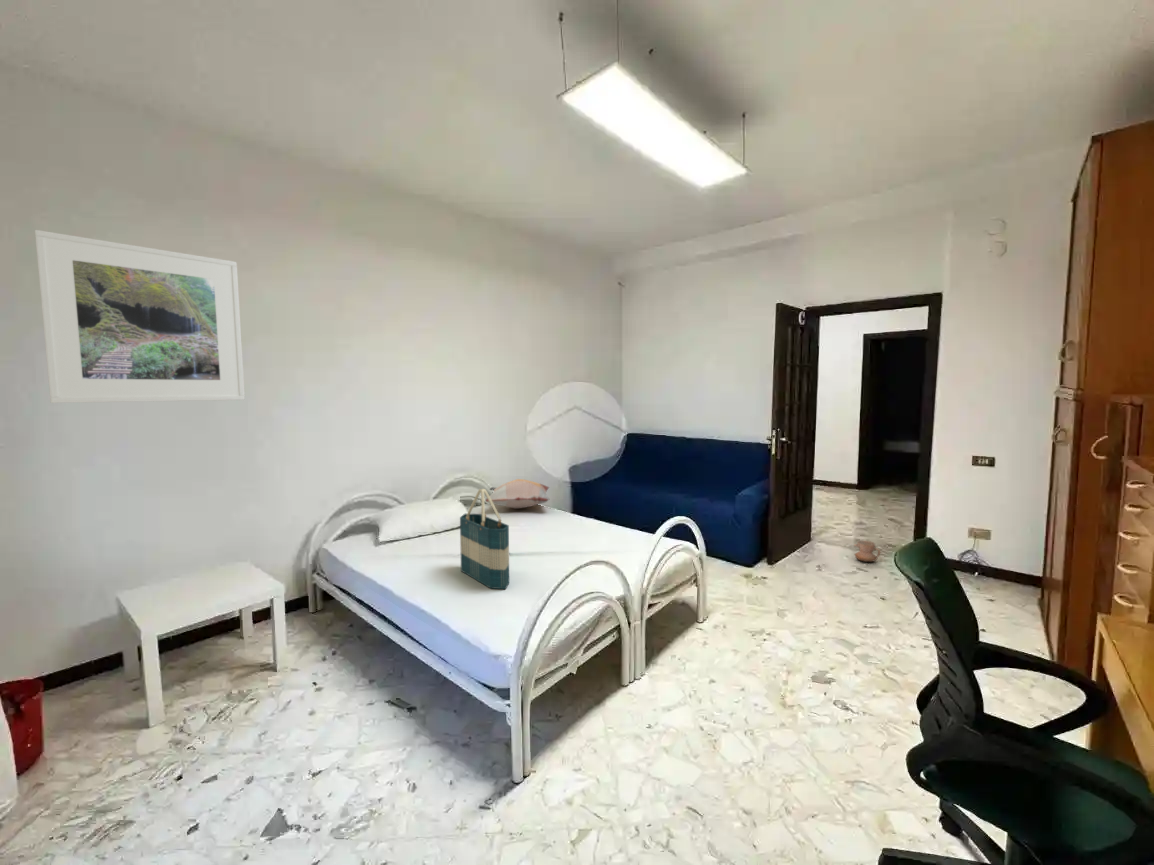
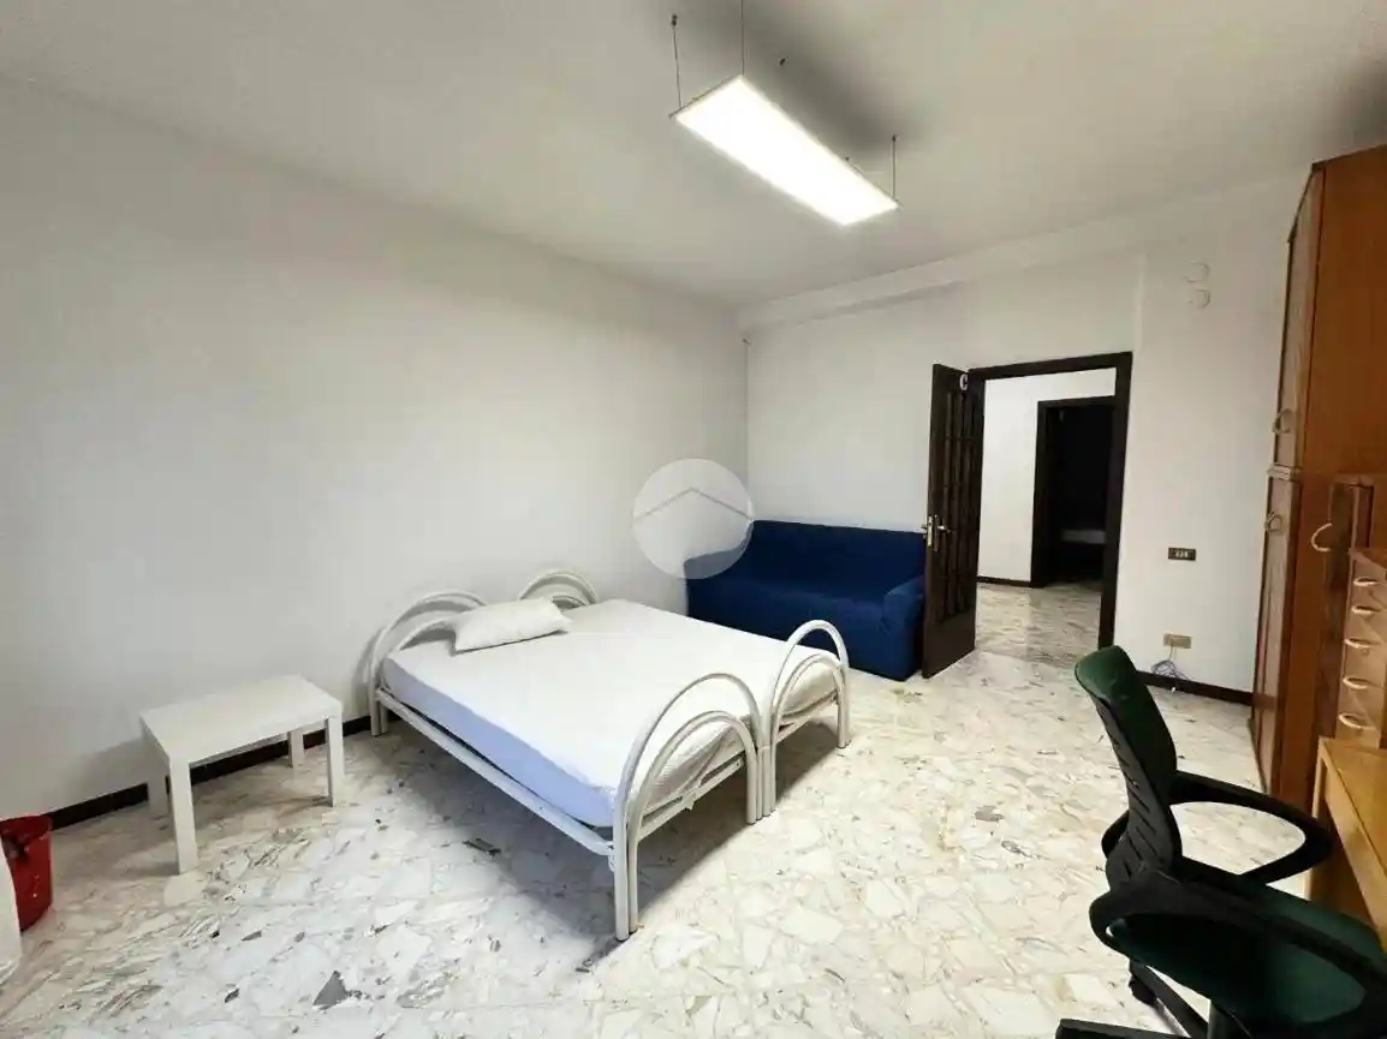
- decorative pillow (518, 493)
- ceramic jug (866, 551)
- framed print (152, 325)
- tote bag (483, 533)
